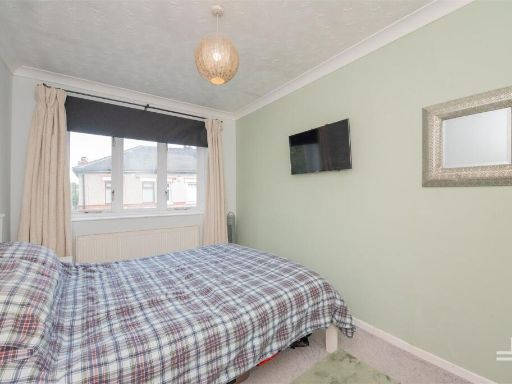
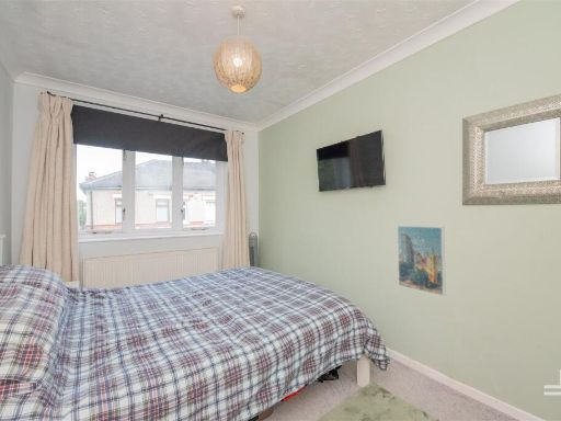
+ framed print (420, 258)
